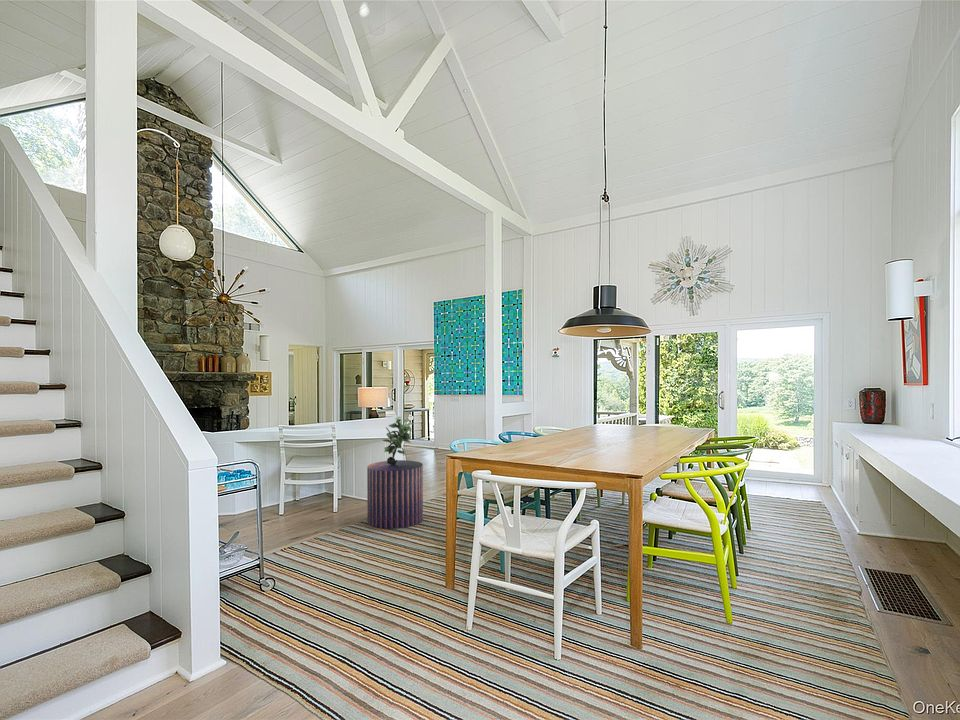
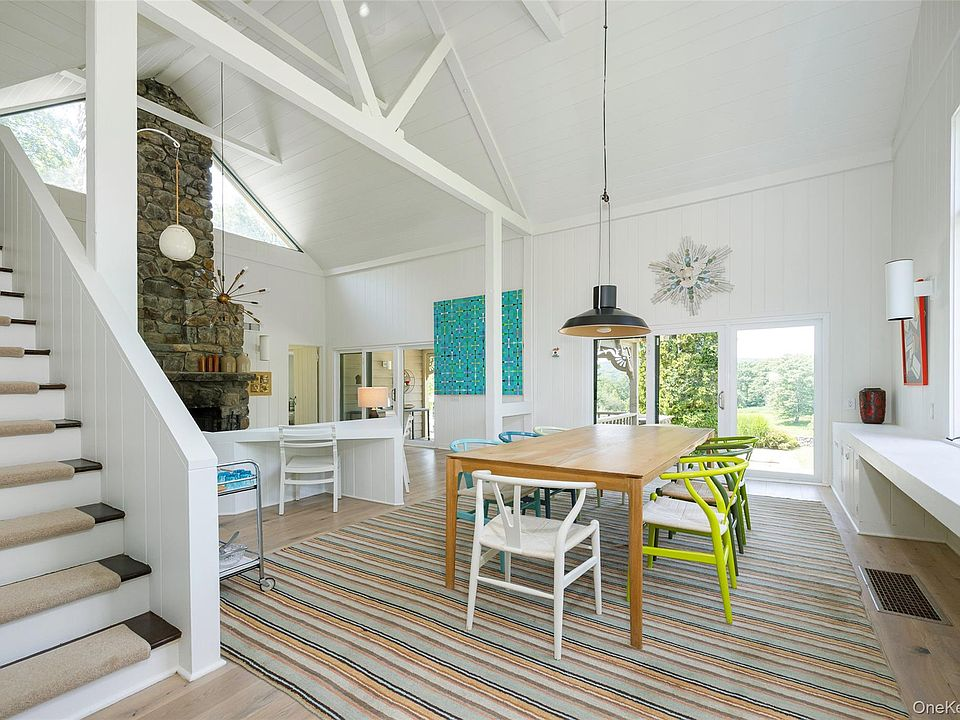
- stool (395, 492)
- potted plant (398, 440)
